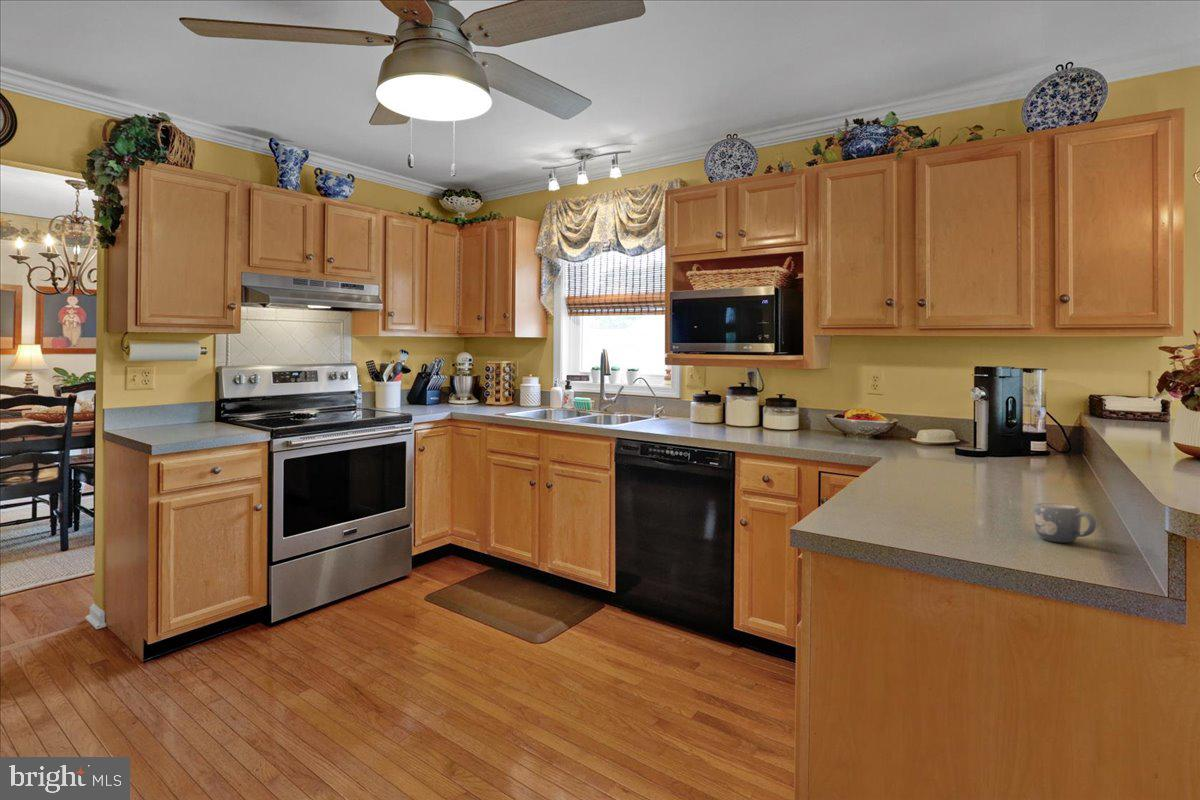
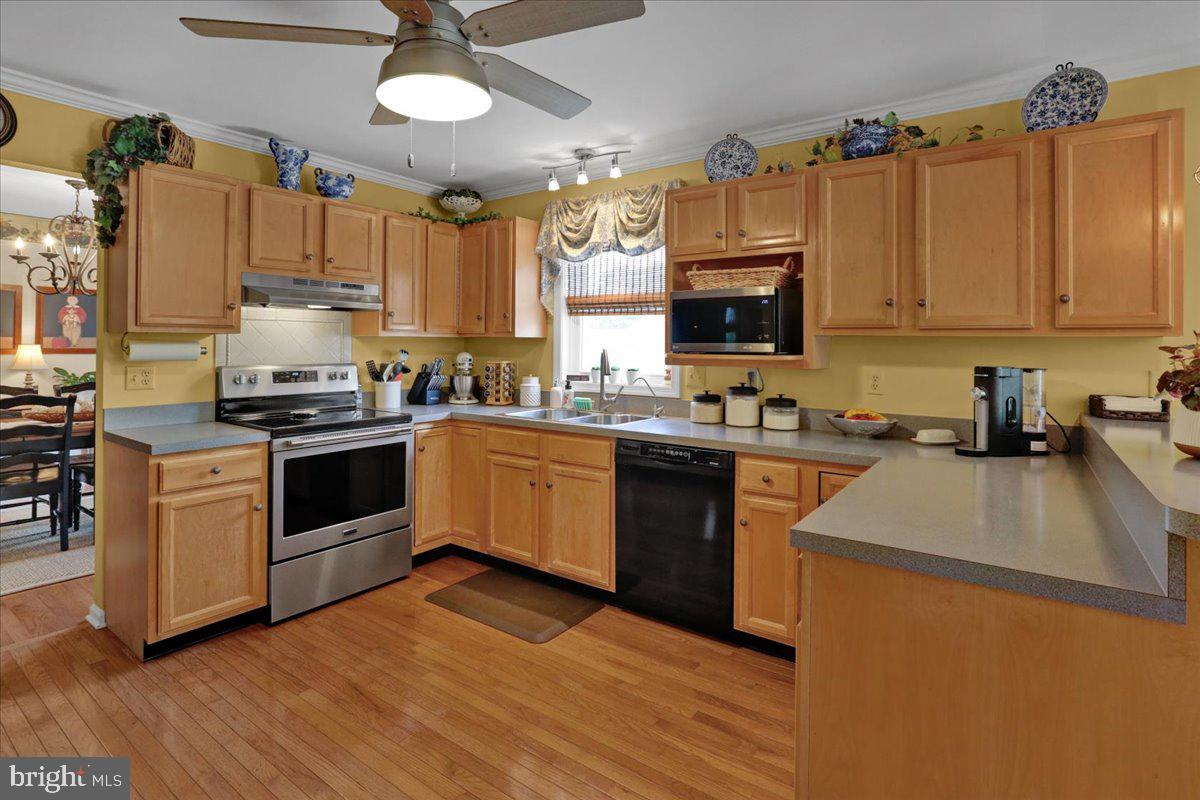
- mug (1065, 524)
